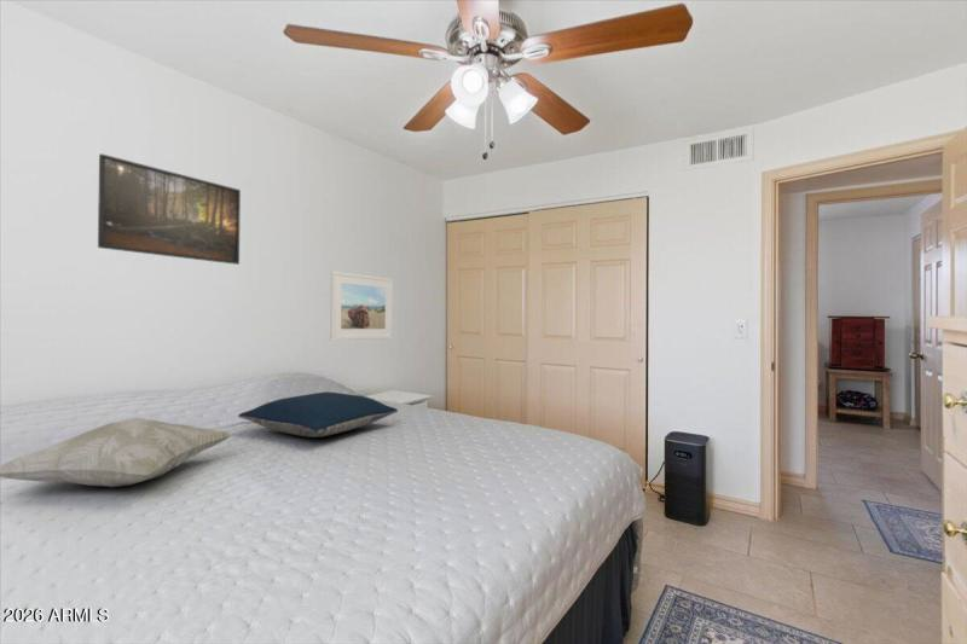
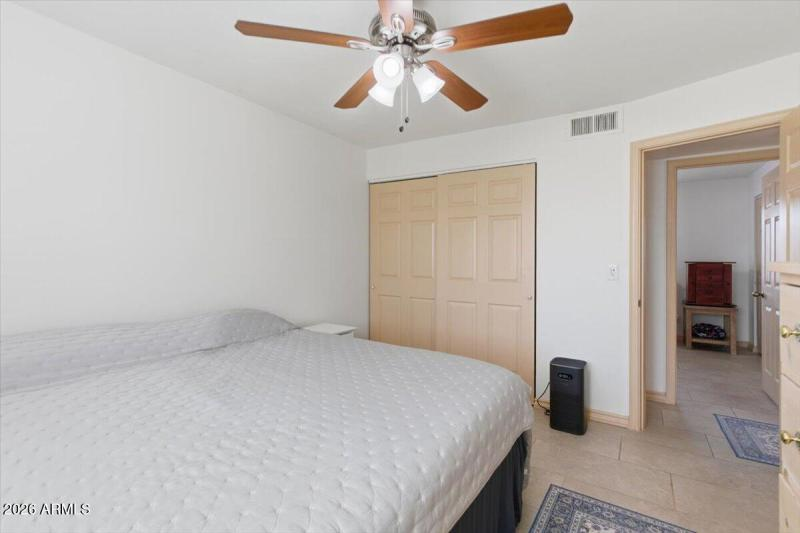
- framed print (176, 215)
- decorative pillow (126, 451)
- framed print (364, 307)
- pillow (322, 412)
